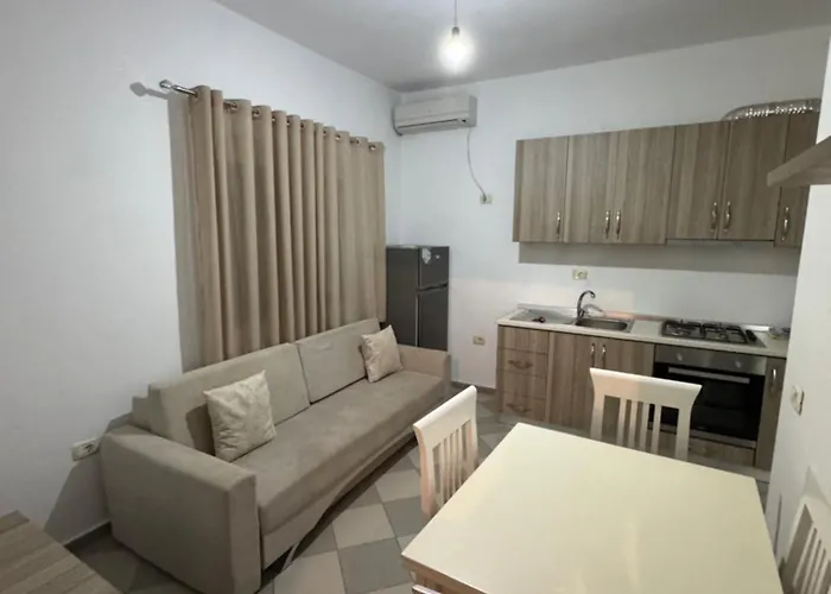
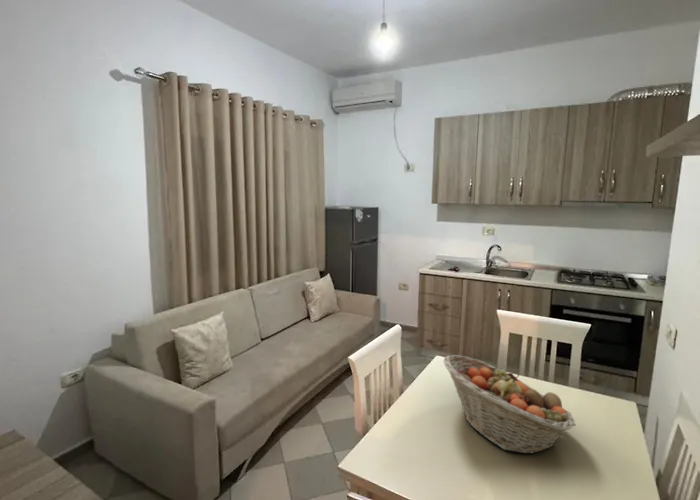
+ fruit basket (502, 396)
